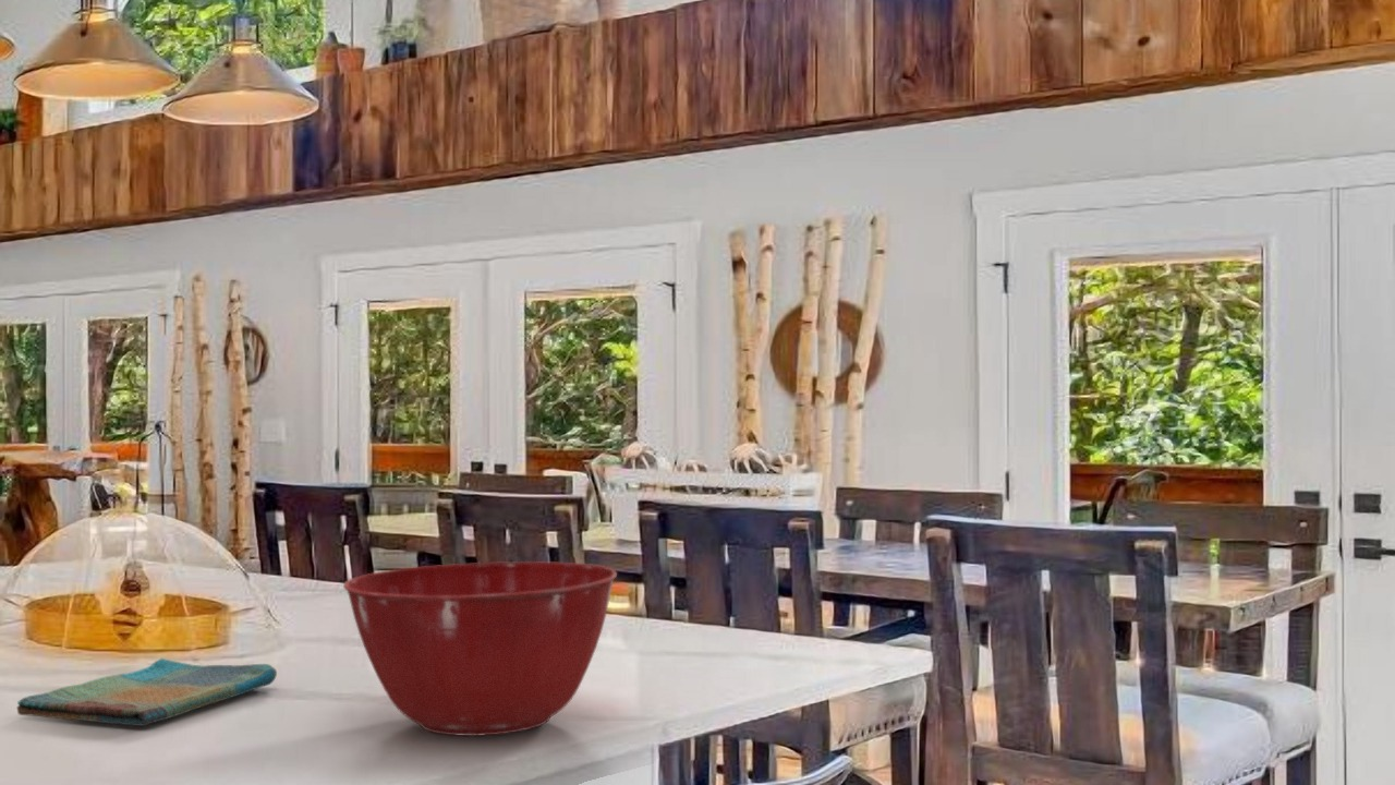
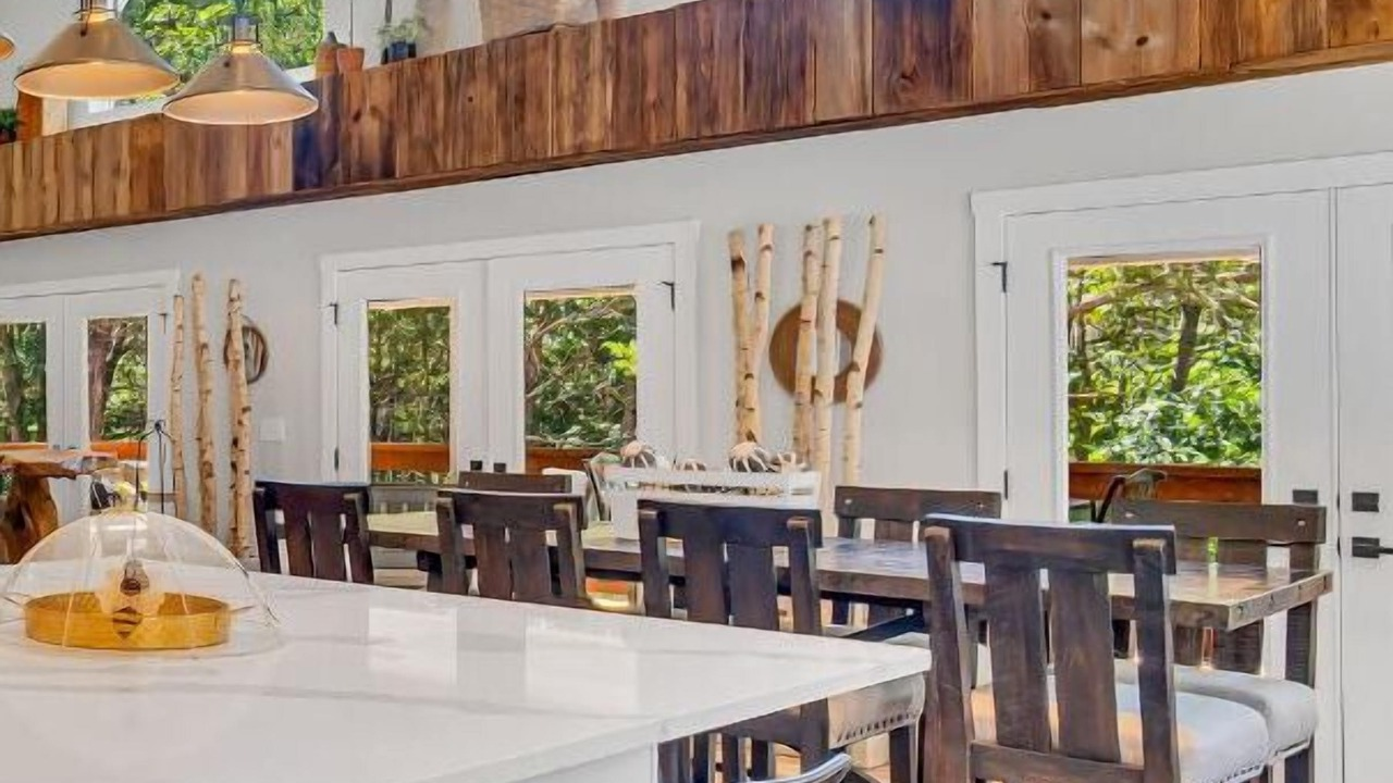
- dish towel (154, 689)
- mixing bowl (482, 648)
